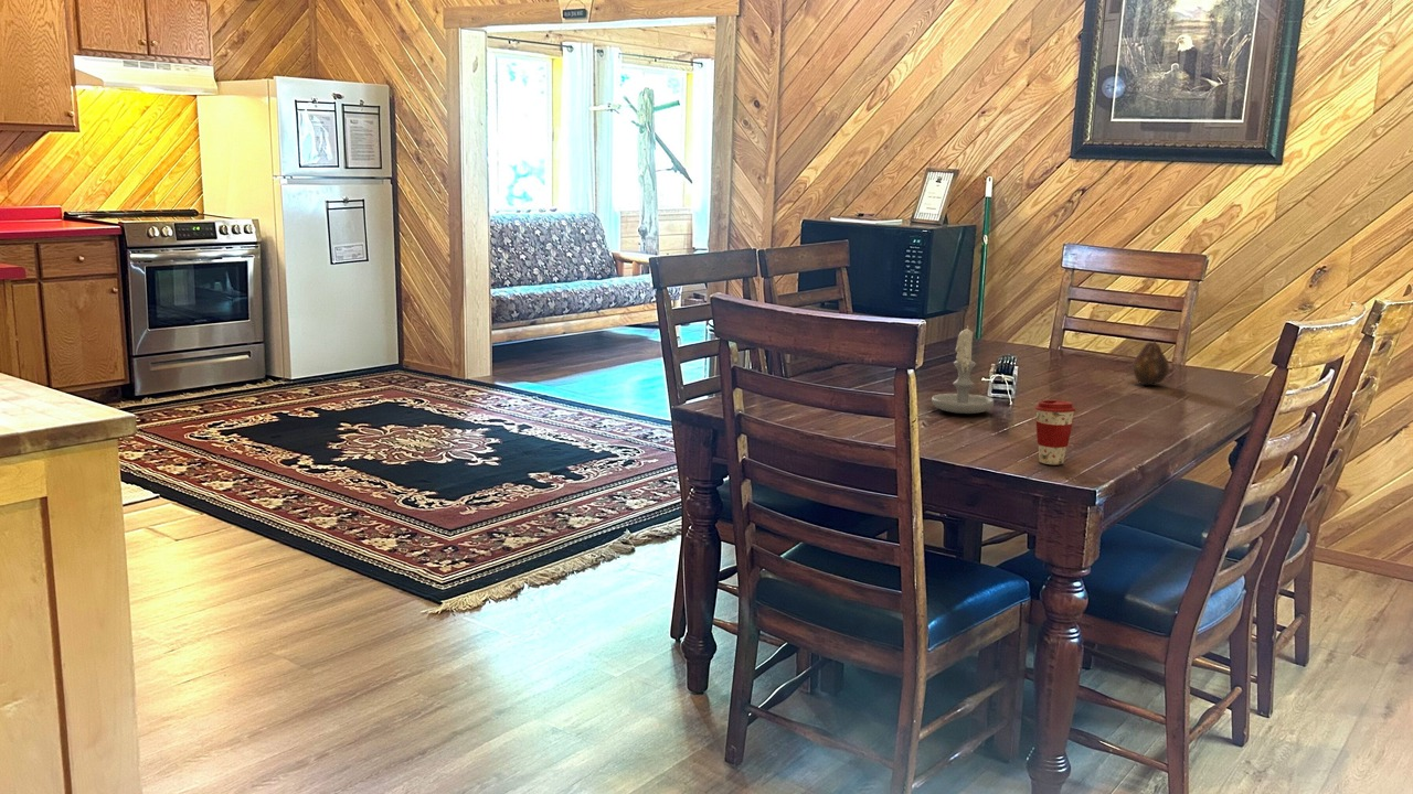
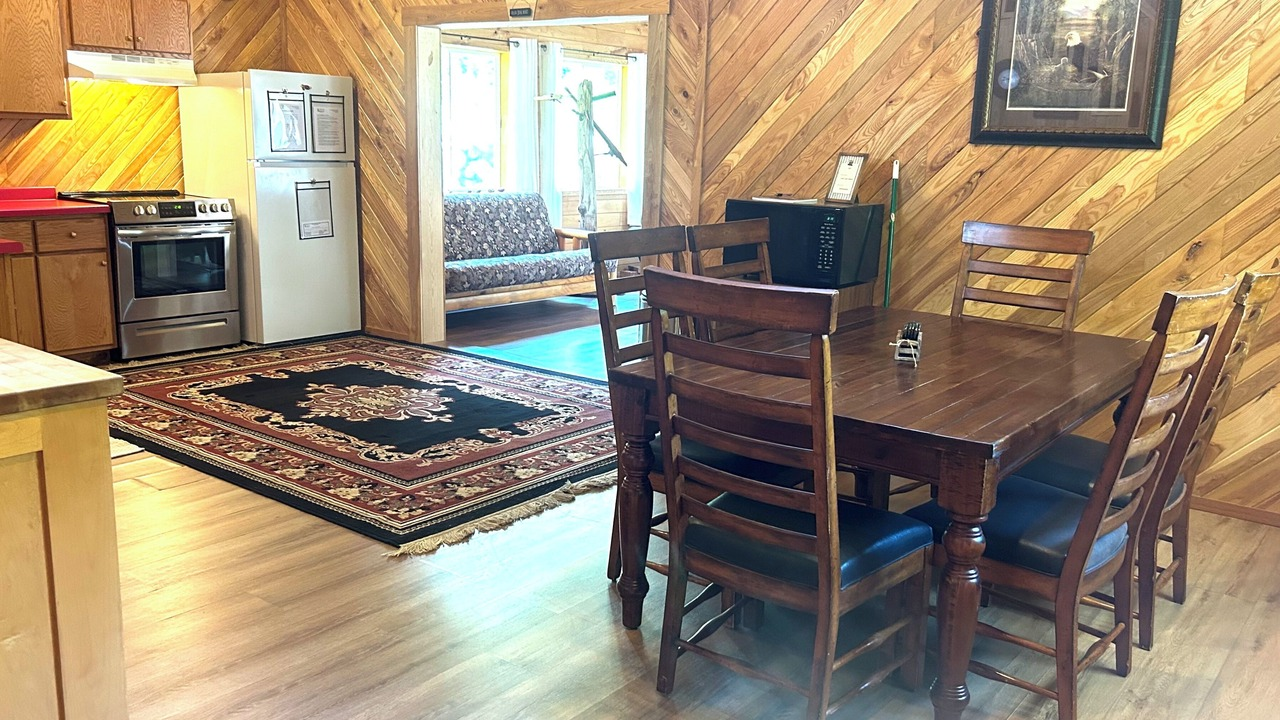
- fruit (1150, 362)
- coffee cup (1053, 431)
- candle (964, 368)
